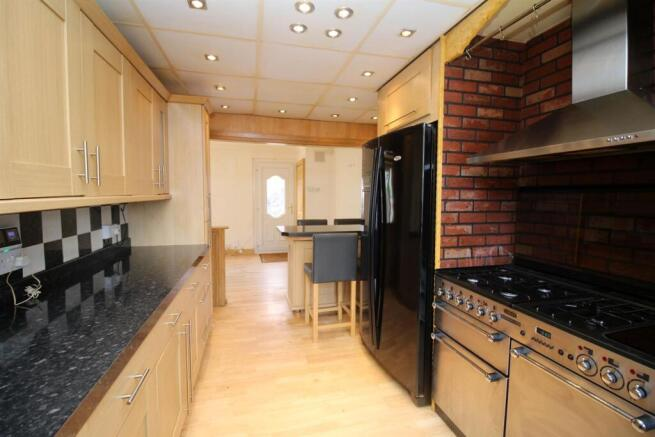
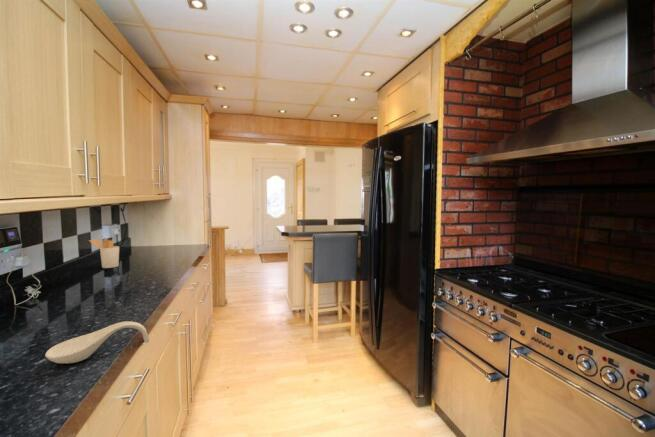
+ spoon rest (100, 339)
+ utensil holder (104, 252)
